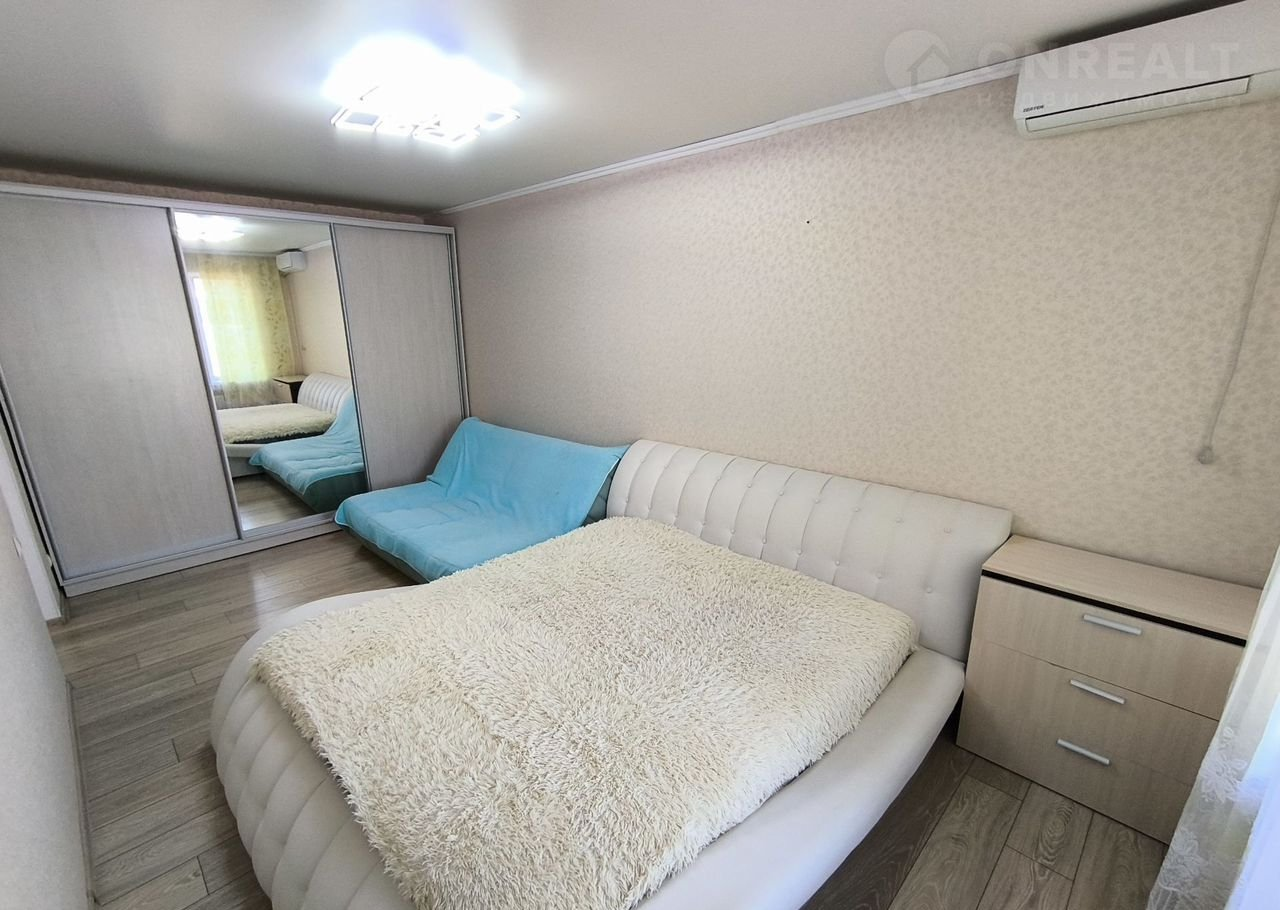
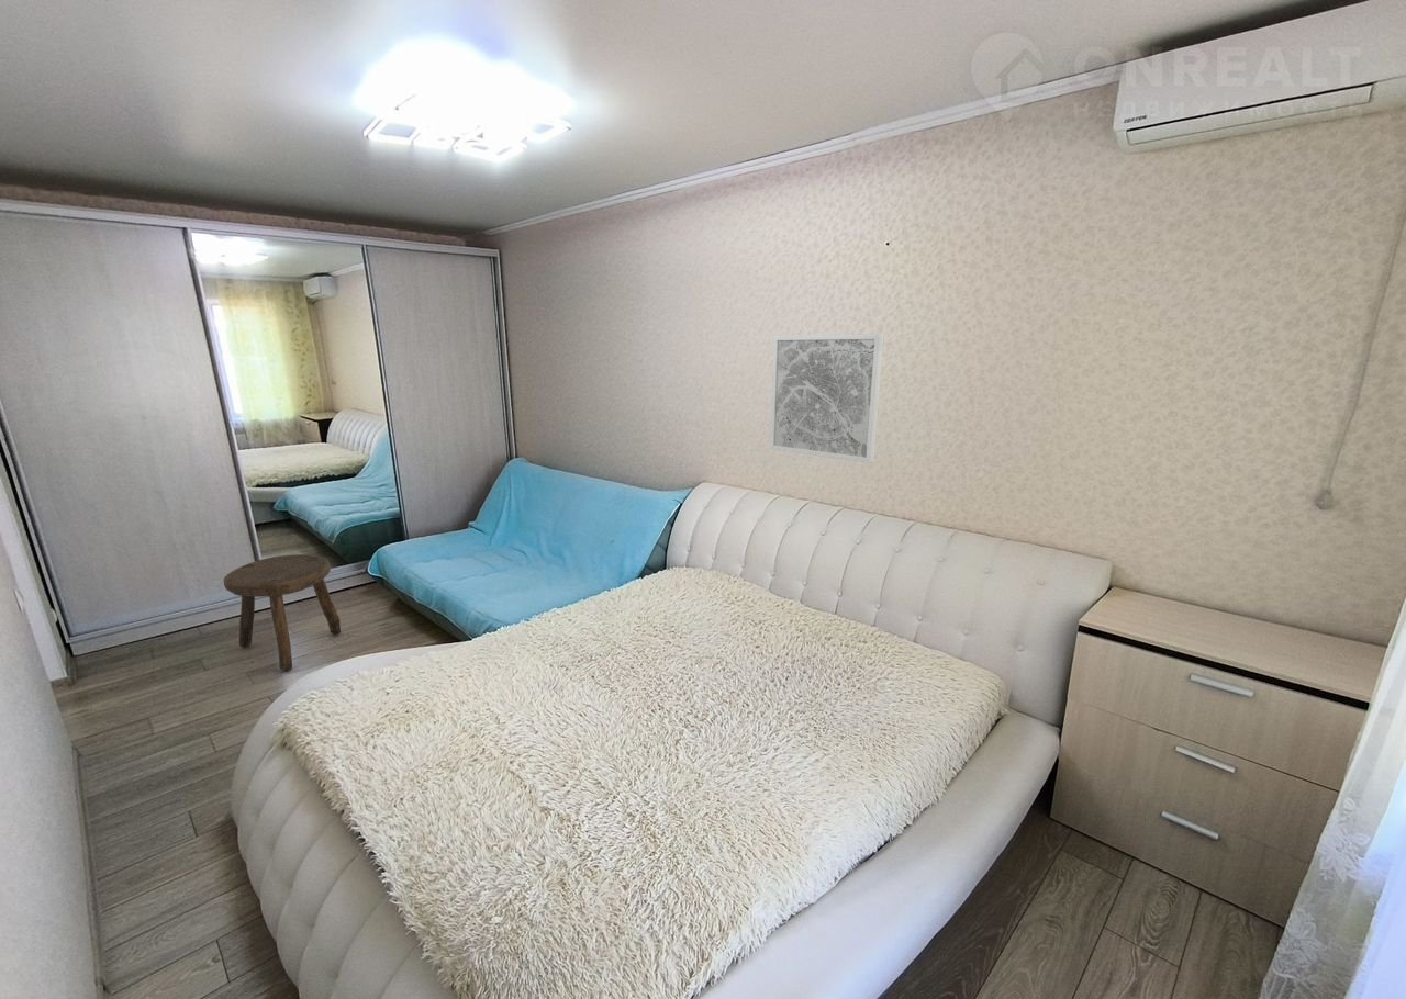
+ stool (279, 608)
+ wall art (822, 396)
